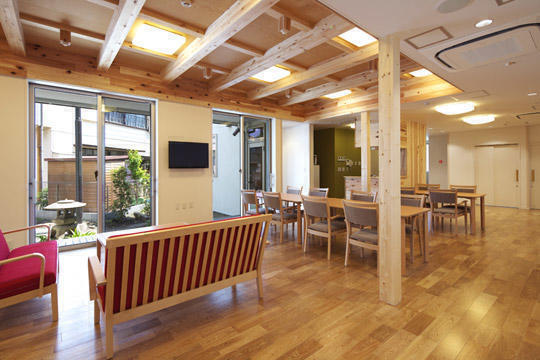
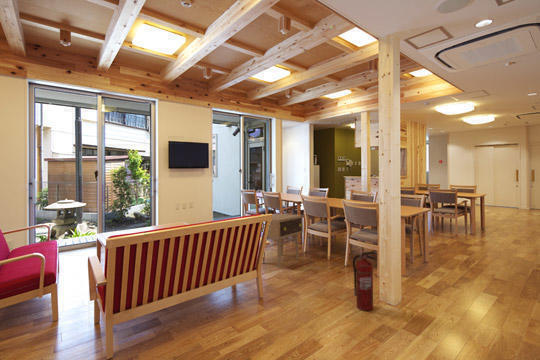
+ side table (281, 239)
+ fire extinguisher (364, 279)
